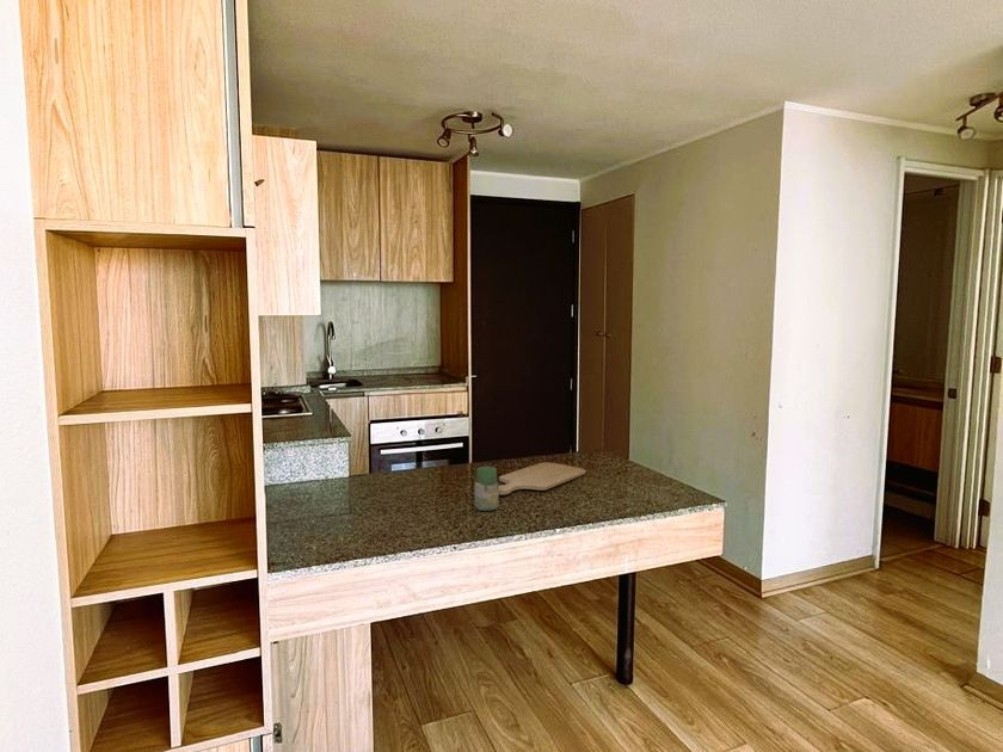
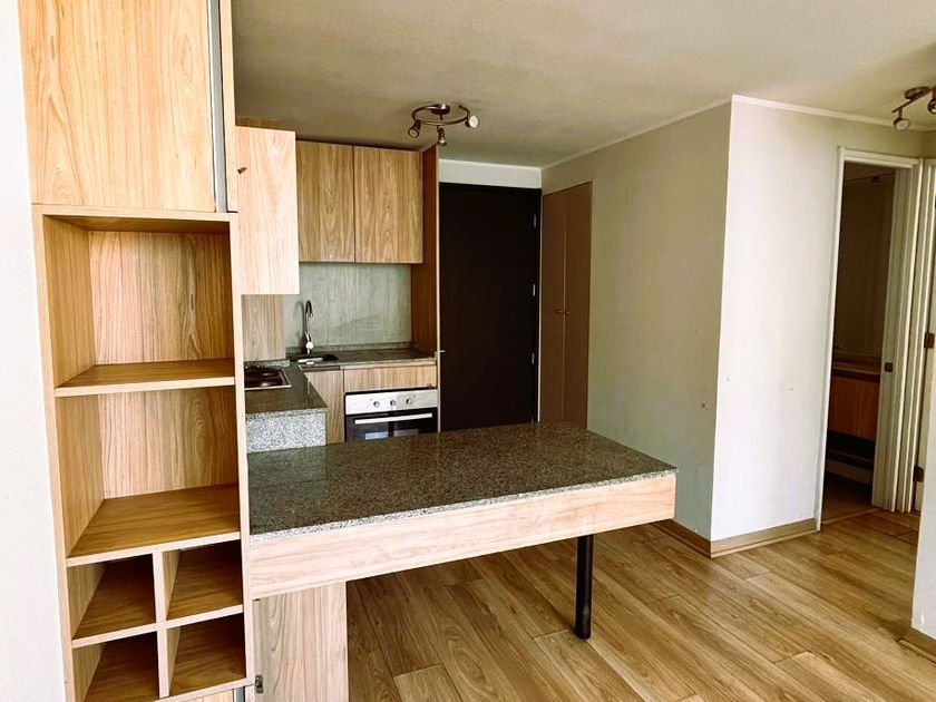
- chopping board (534, 477)
- jar (486, 487)
